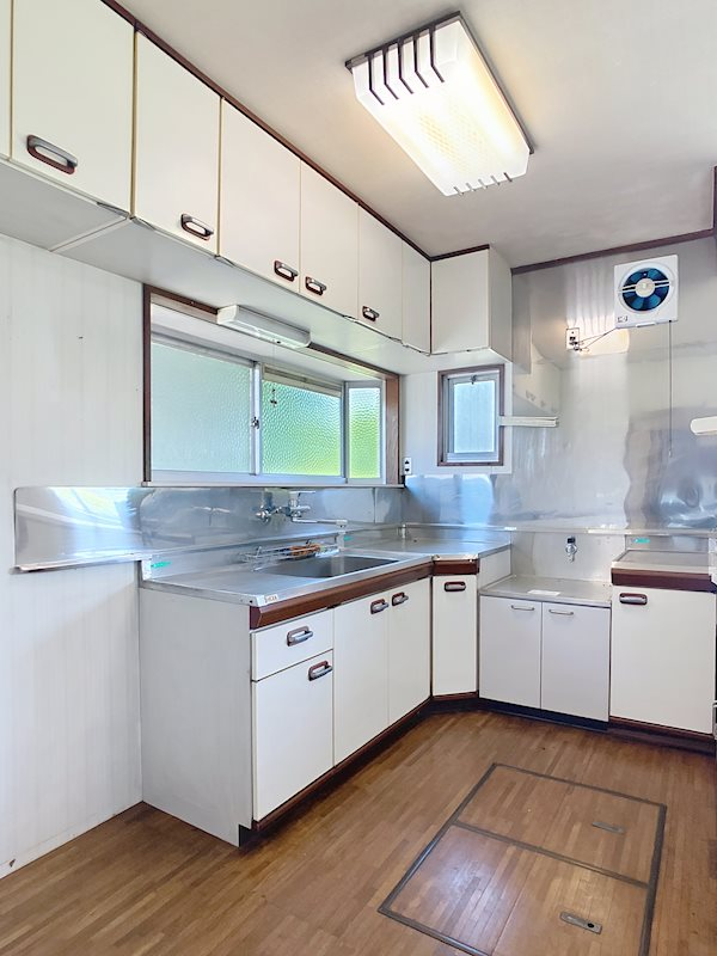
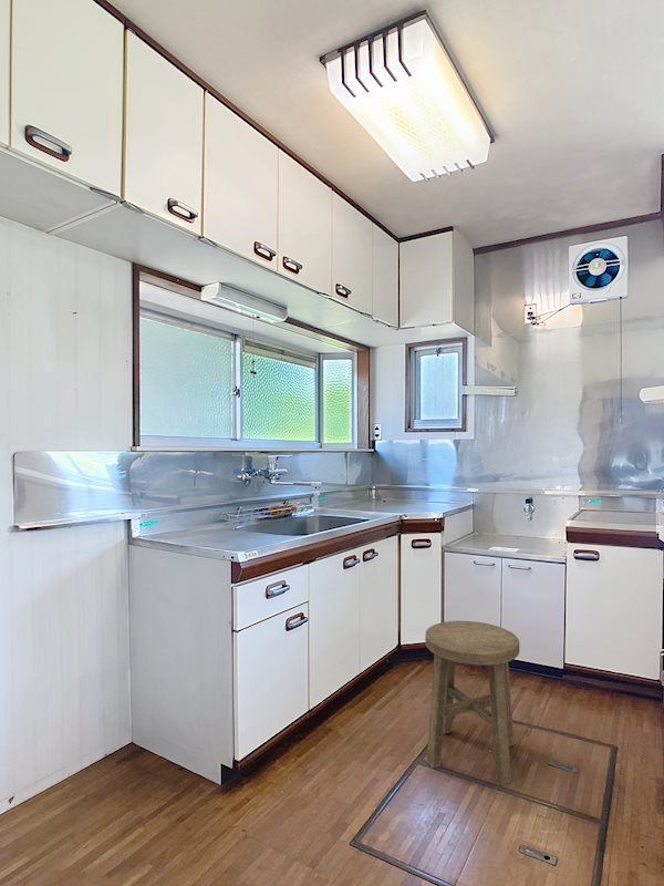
+ stool (468, 697)
